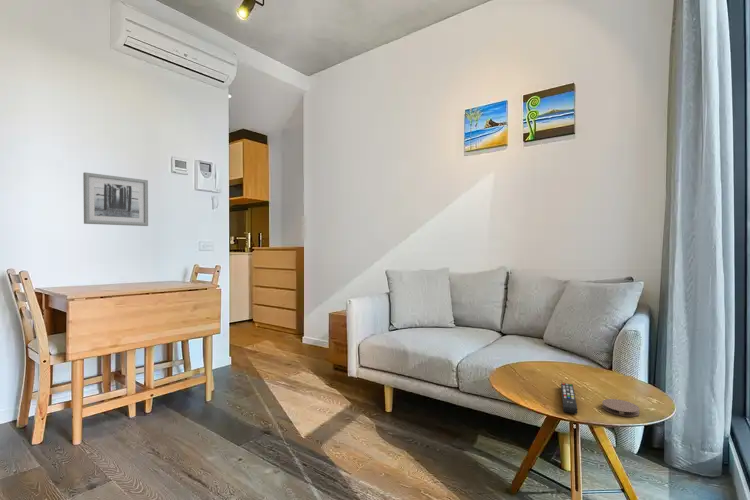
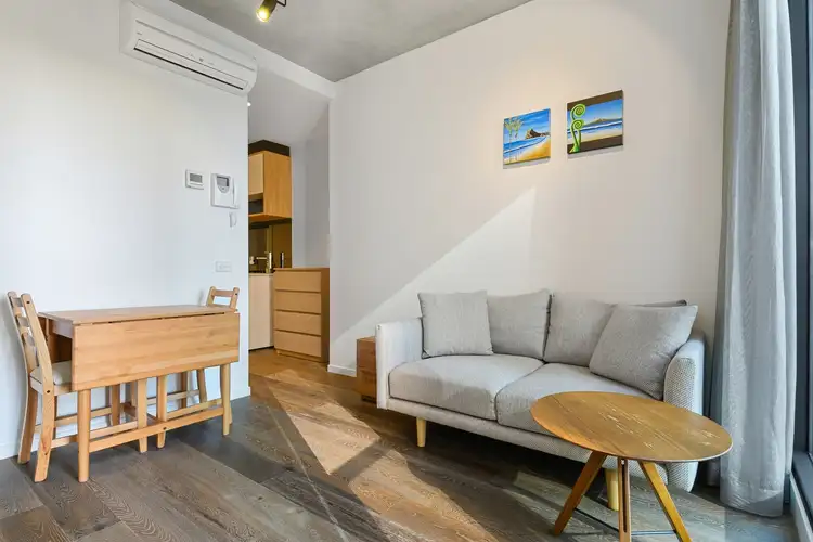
- wall art (117, 200)
- coaster (620, 407)
- remote control (568, 396)
